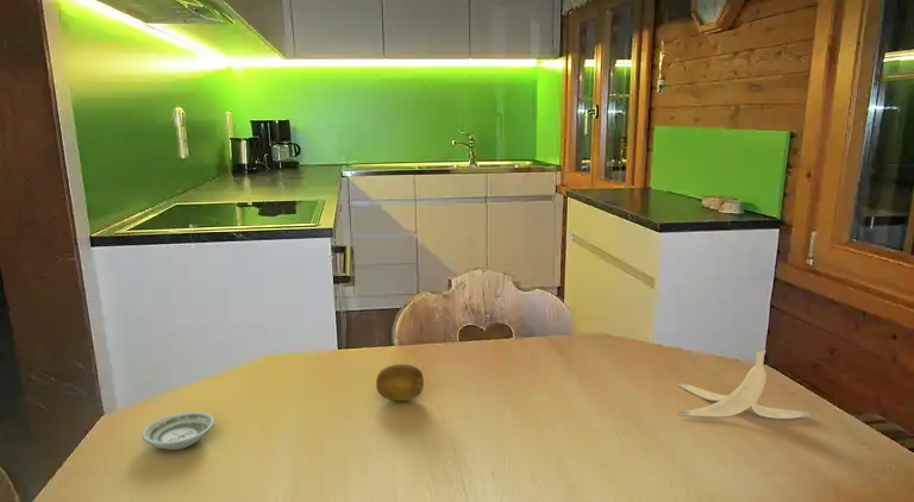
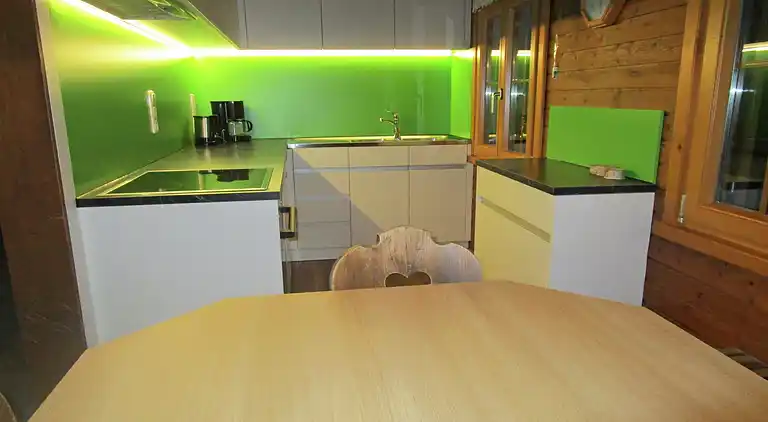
- fruit (400, 382)
- saucer (179, 433)
- banana peel (745, 377)
